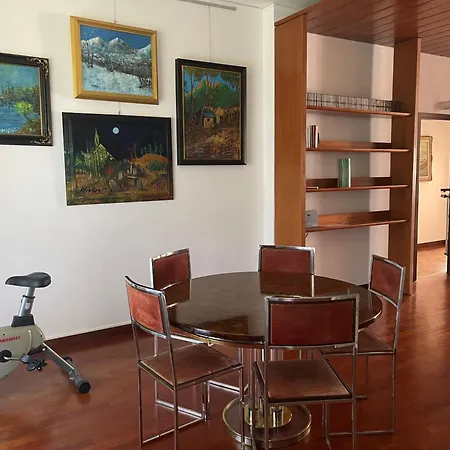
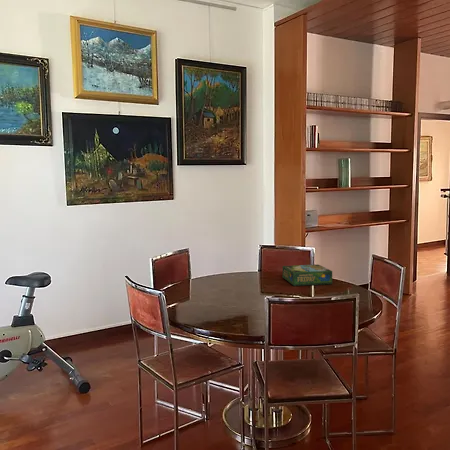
+ board game (306, 274)
